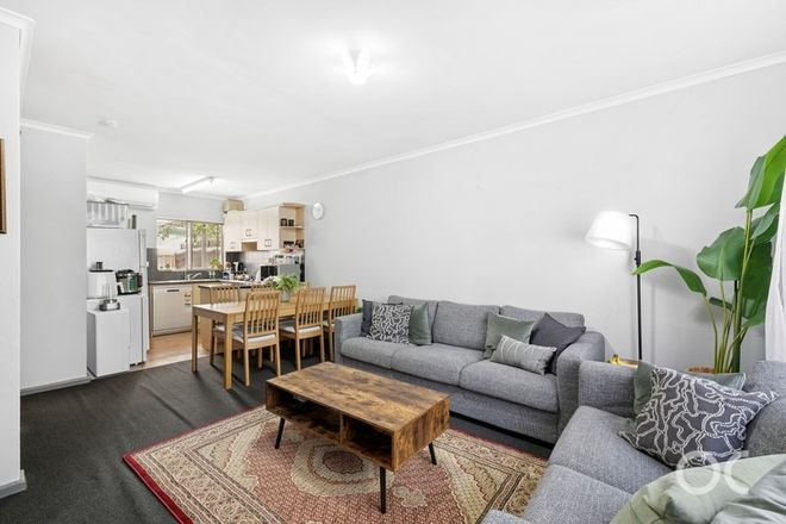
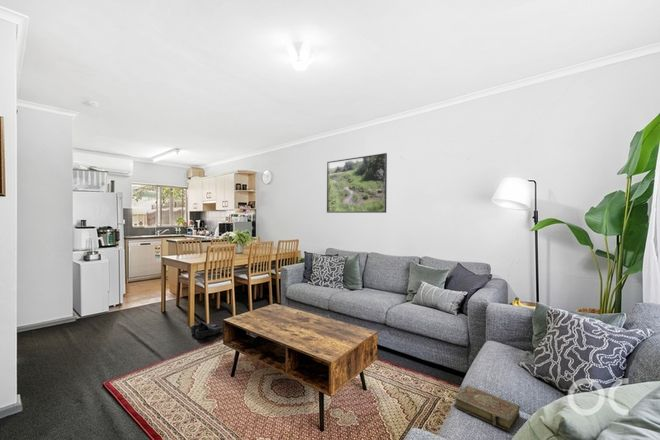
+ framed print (354, 185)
+ shoe (207, 328)
+ book (486, 405)
